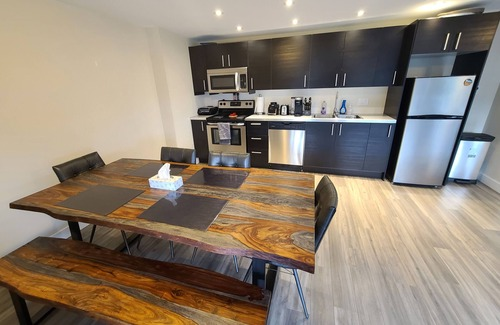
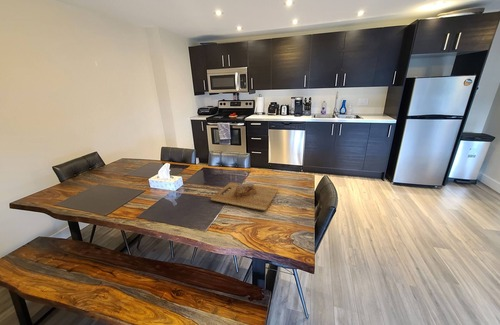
+ cutting board (245, 190)
